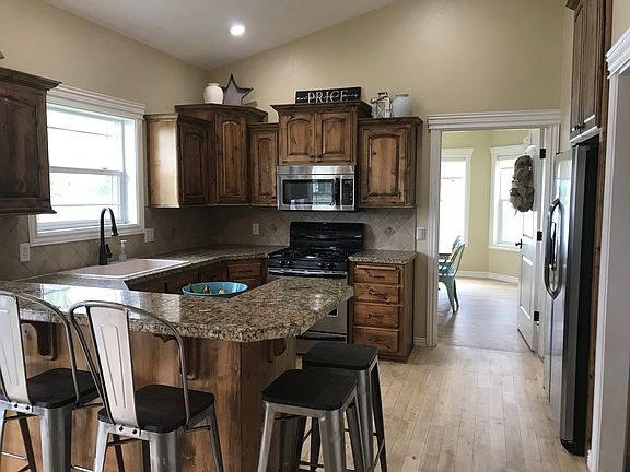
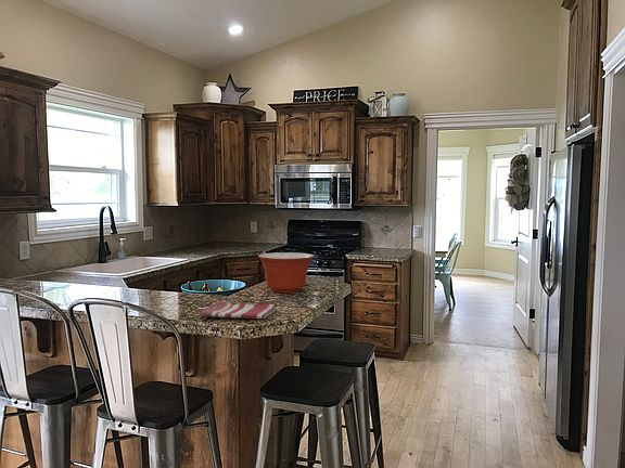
+ dish towel (239, 310)
+ mixing bowl (285, 272)
